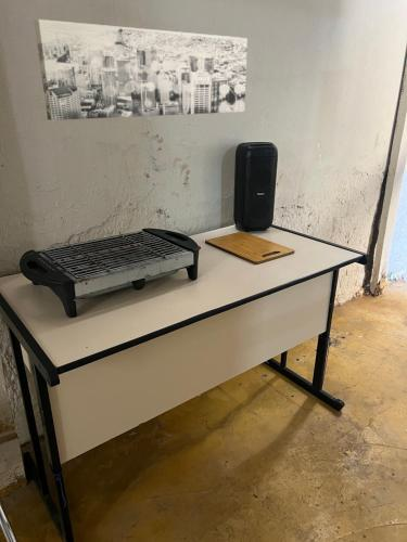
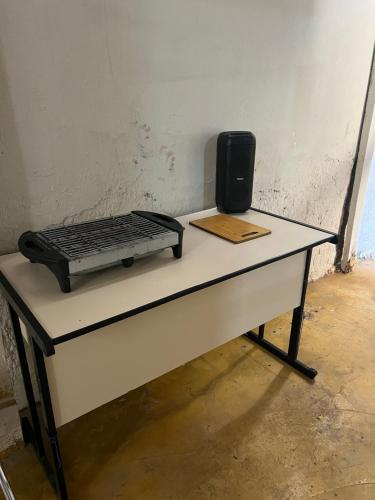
- wall art (157, 74)
